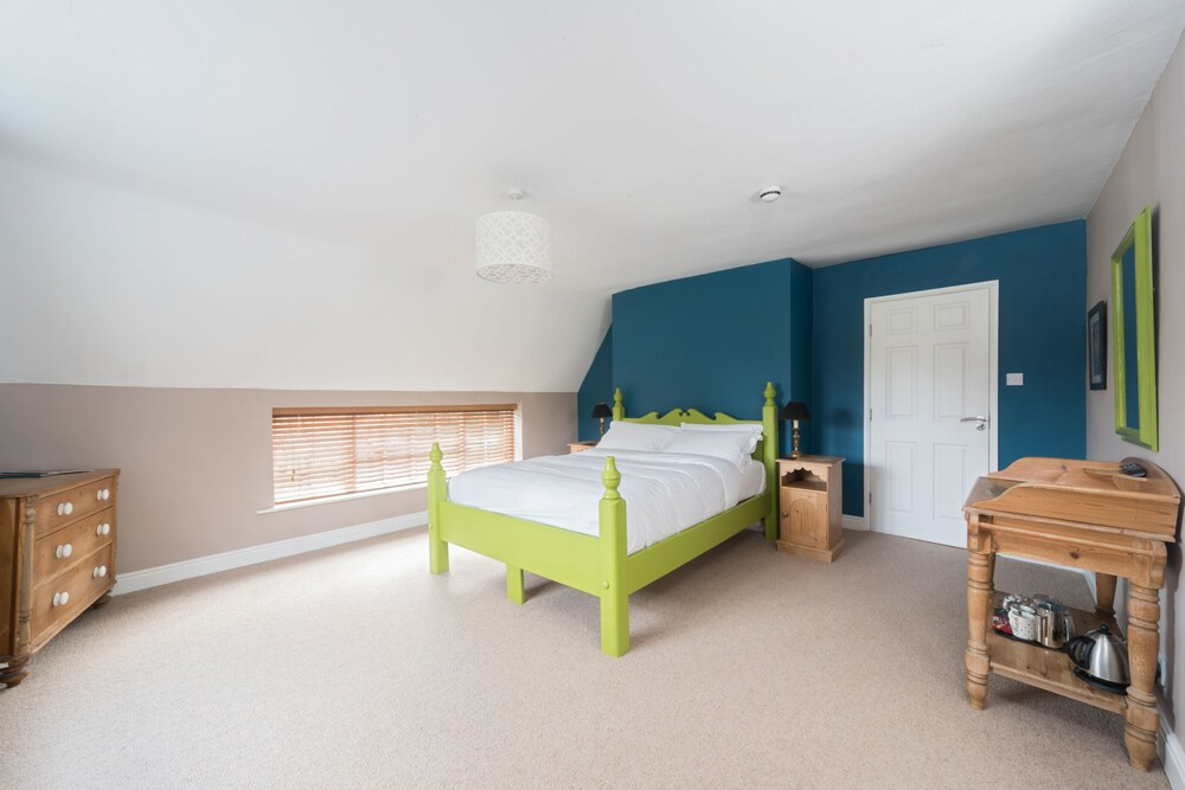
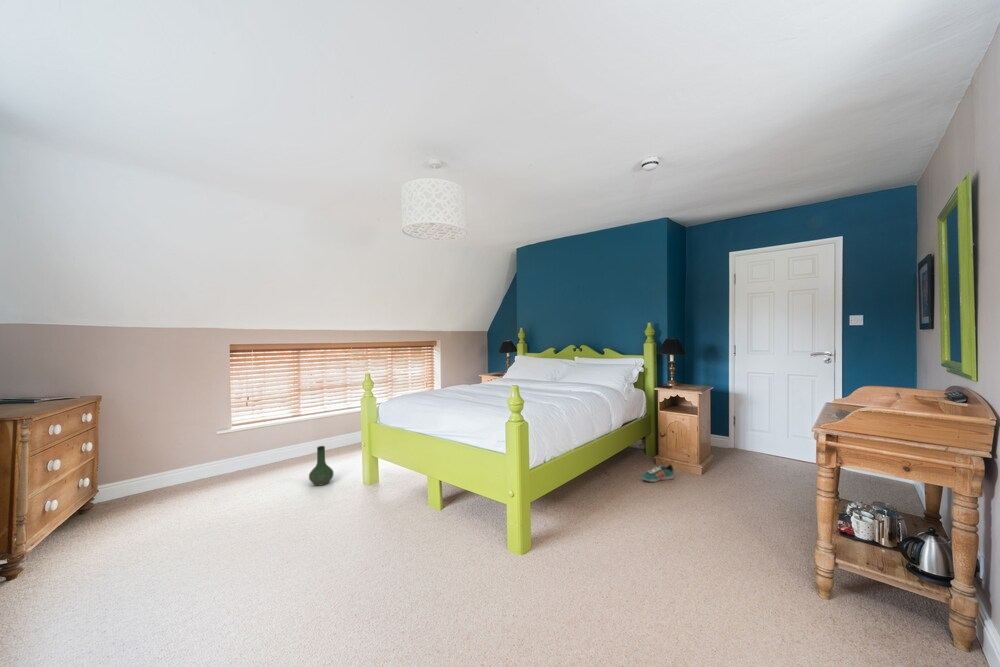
+ vase (321, 465)
+ sneaker (657, 472)
